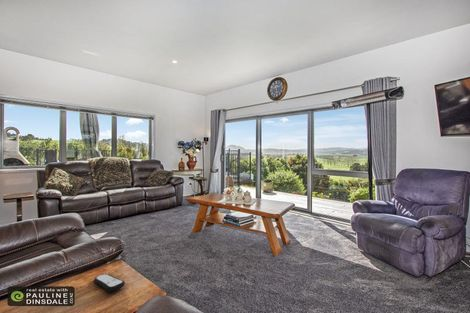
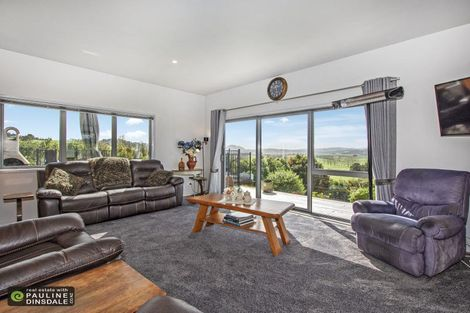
- remote control (108, 281)
